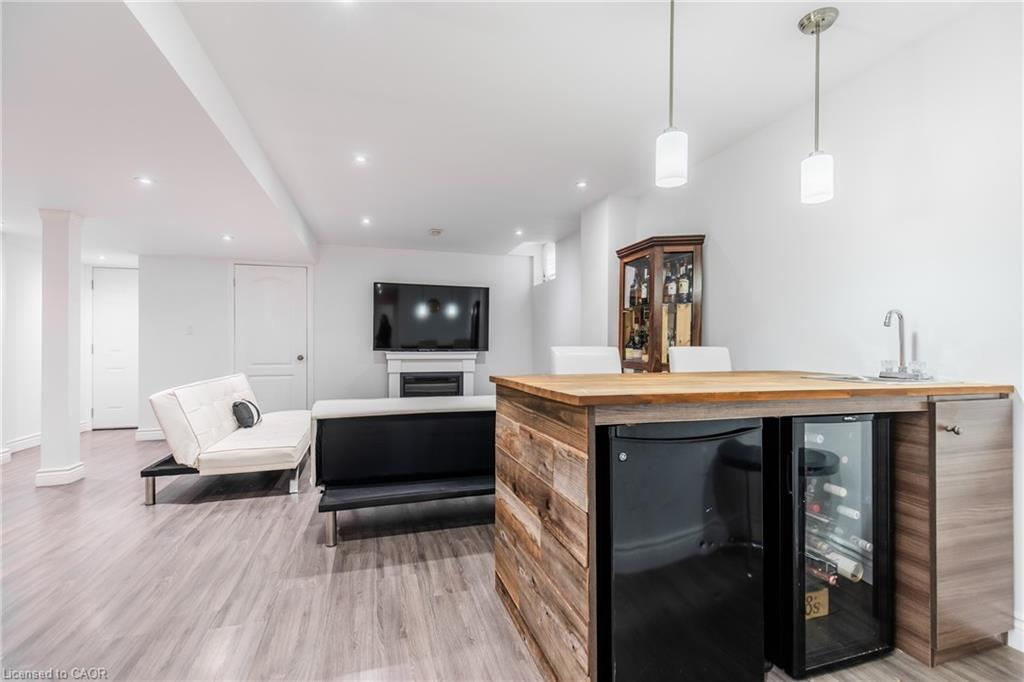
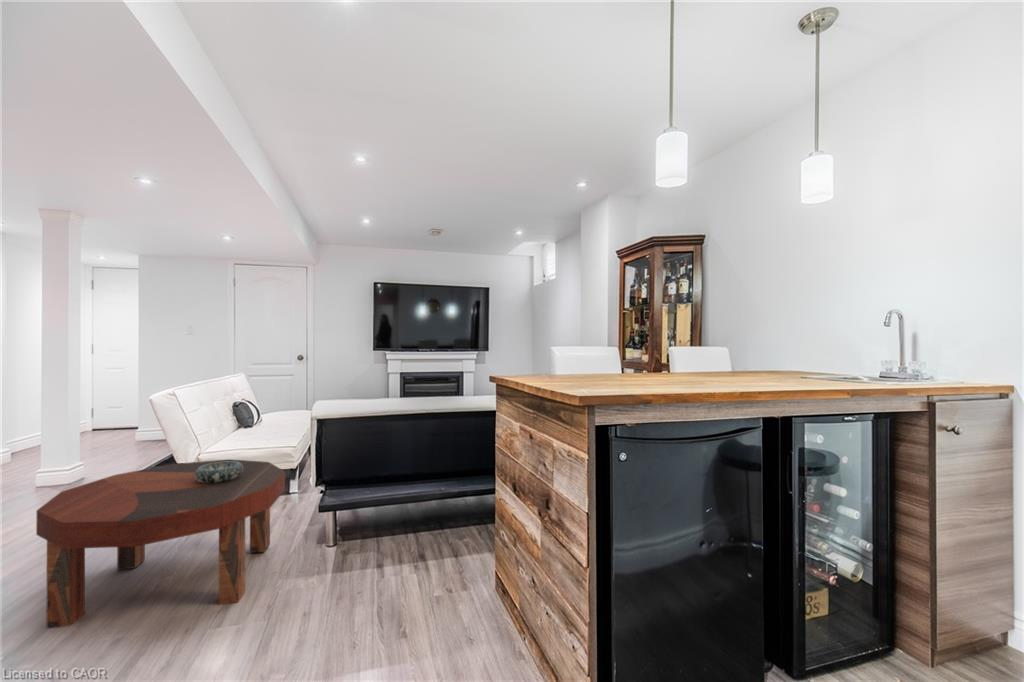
+ decorative bowl (219, 471)
+ coffee table (174, 532)
